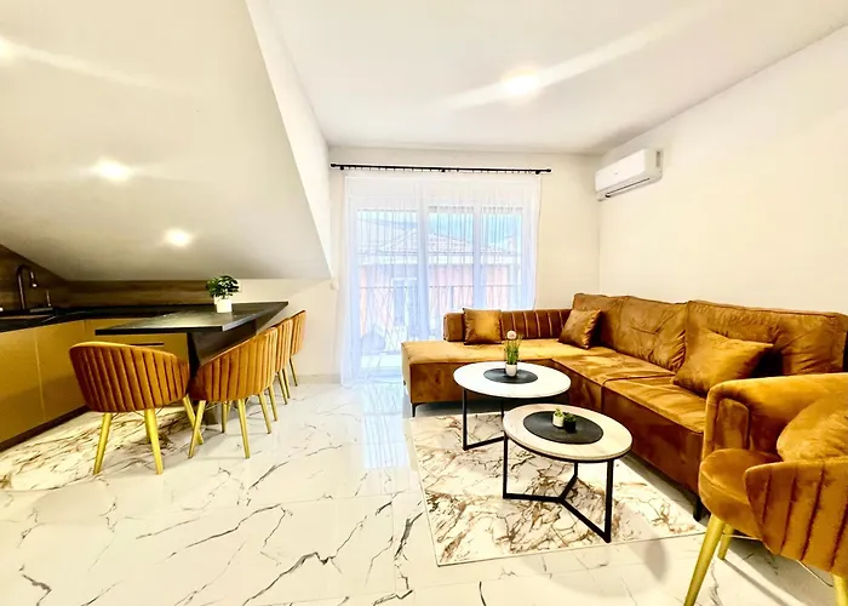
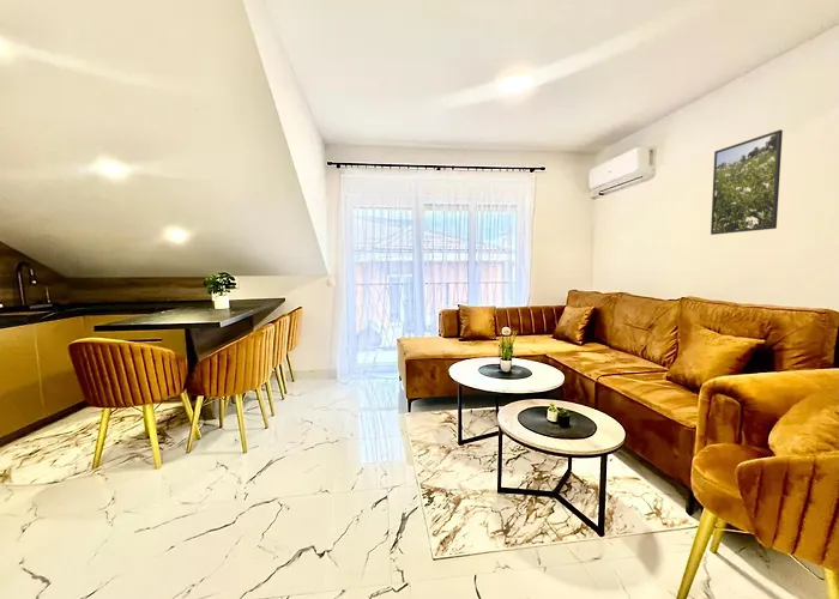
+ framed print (743, 187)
